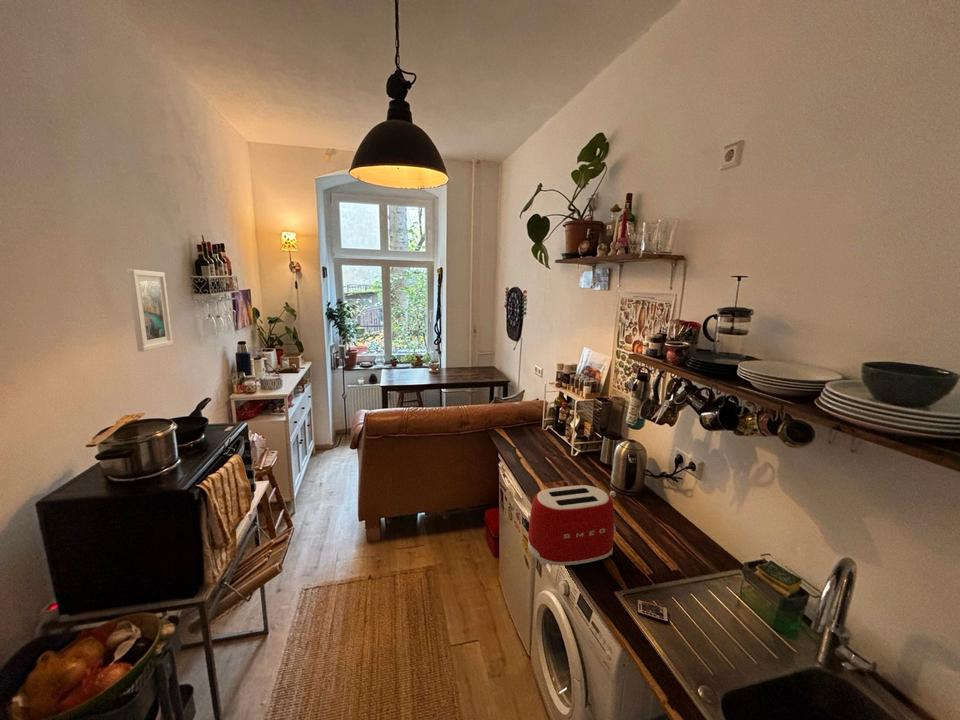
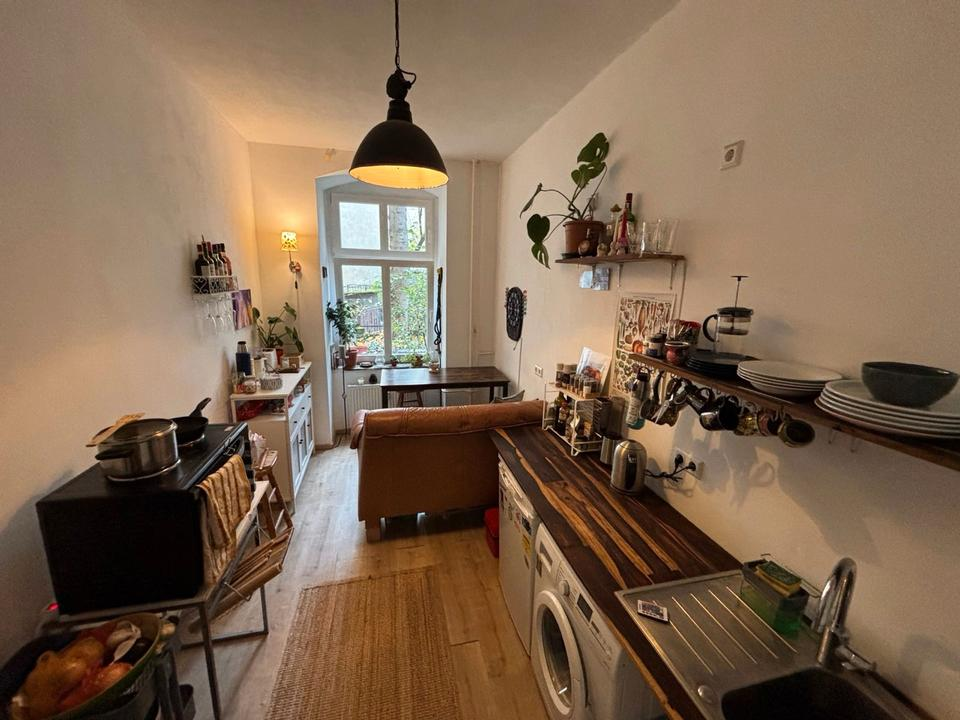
- toaster (573, 522)
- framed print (151, 310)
